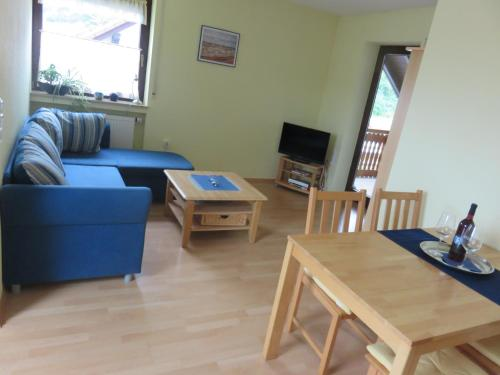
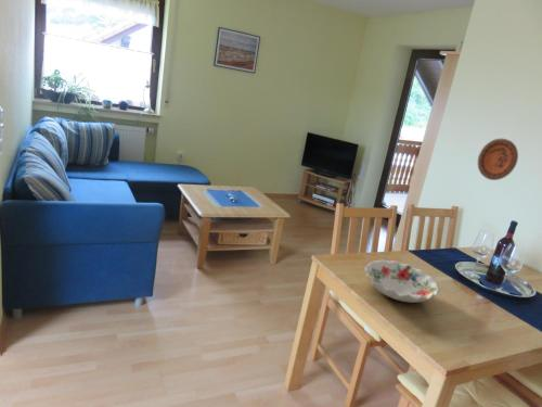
+ decorative bowl (399, 282)
+ decorative plate (496, 158)
